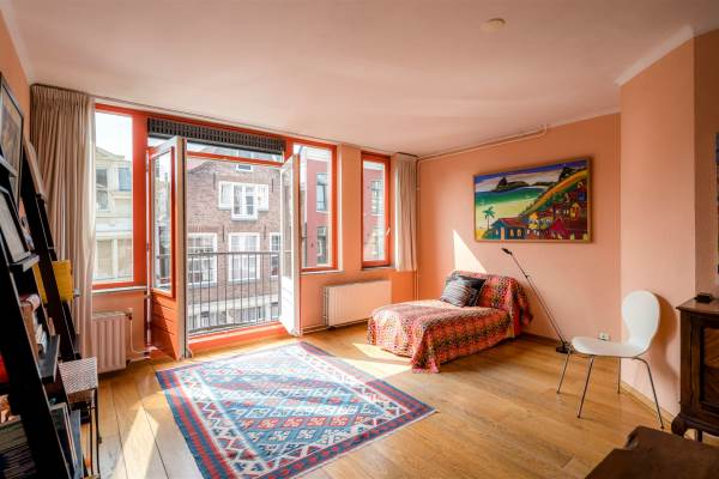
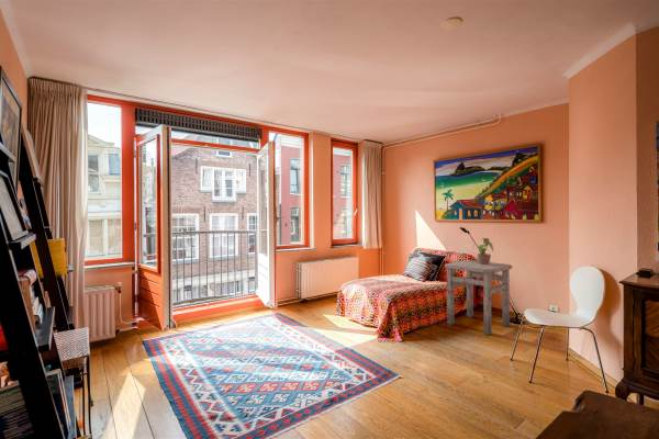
+ side table (472, 294)
+ potted plant (483, 250)
